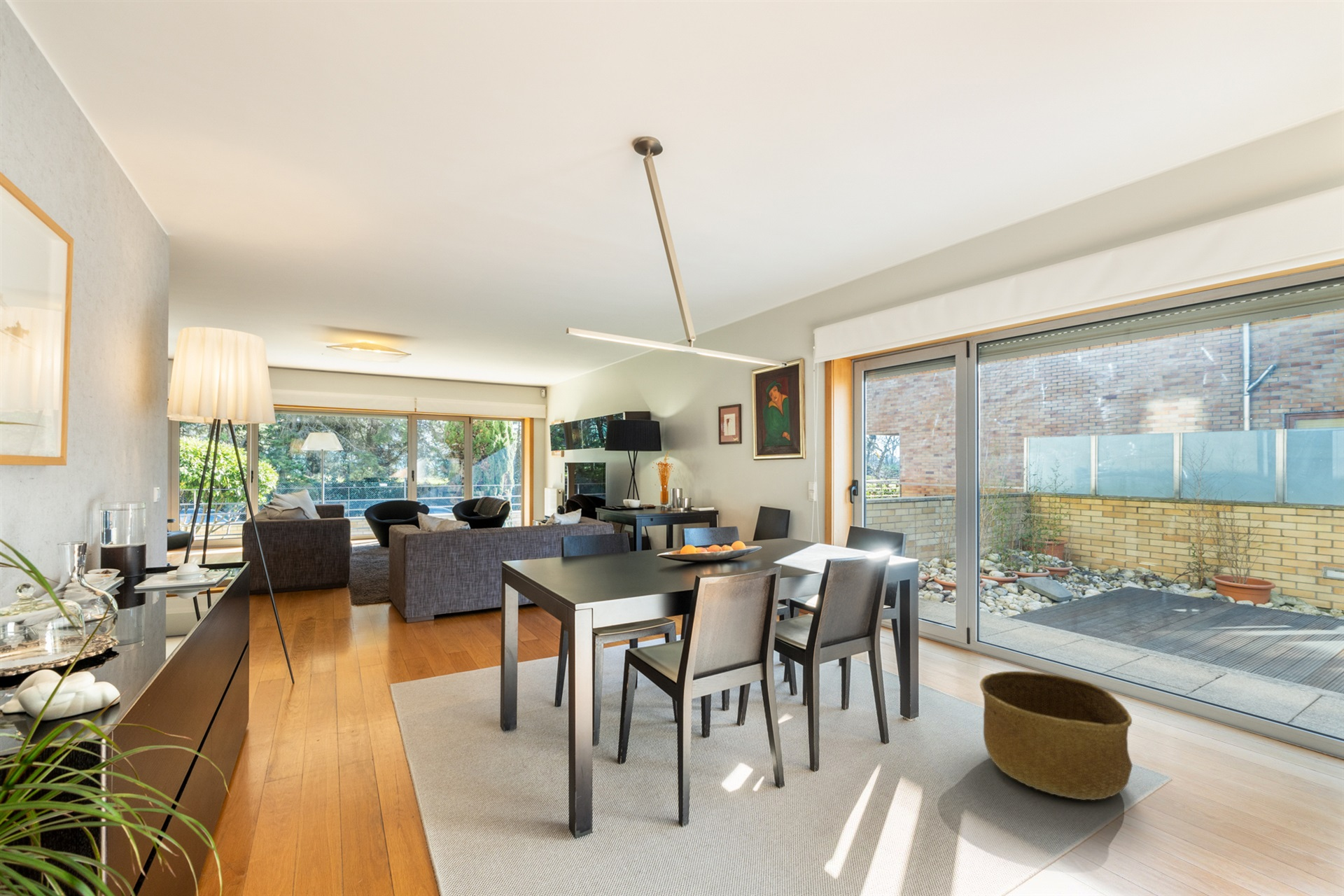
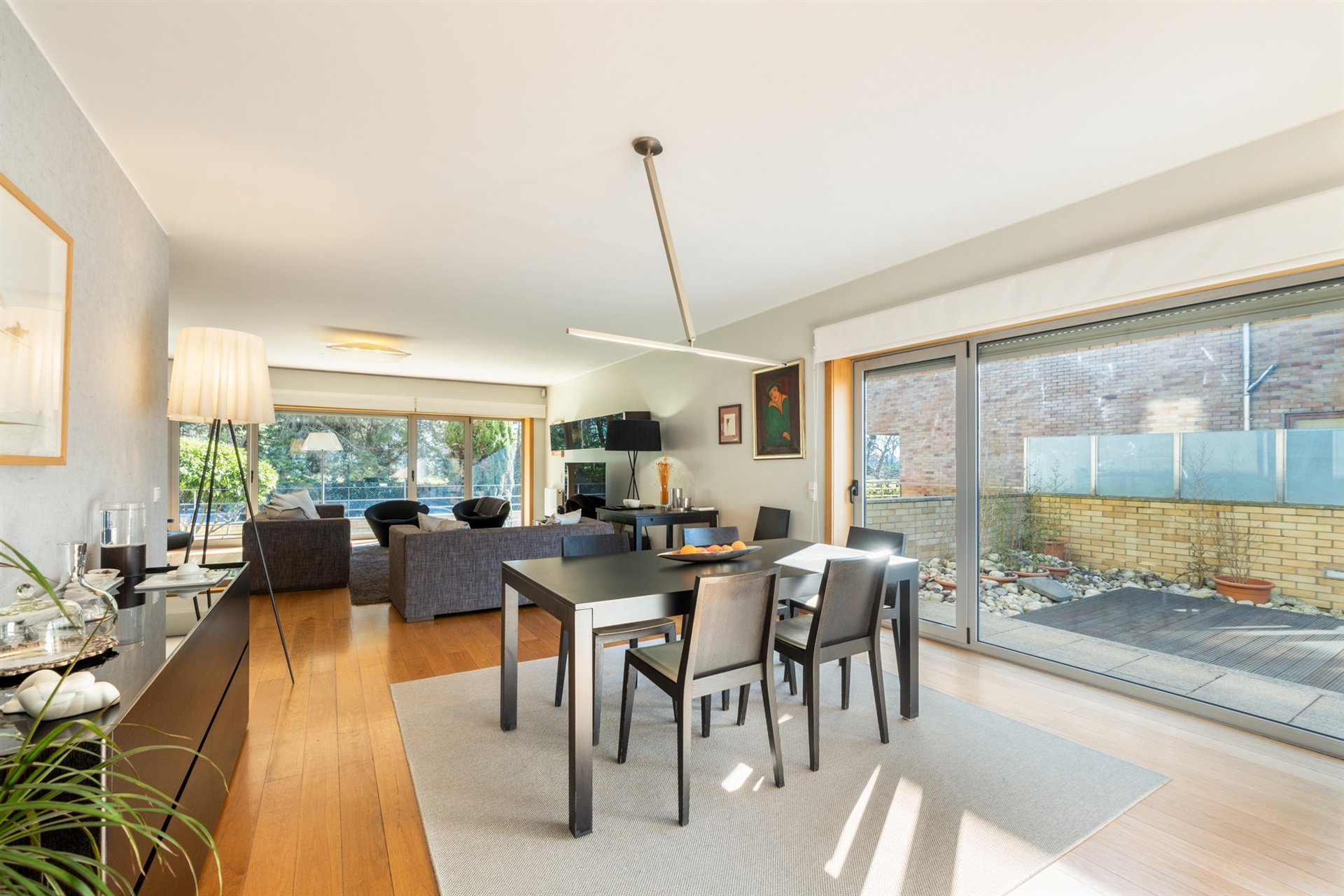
- basket (1051, 733)
